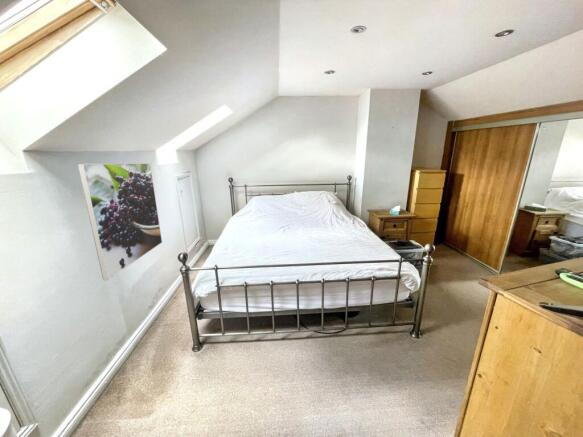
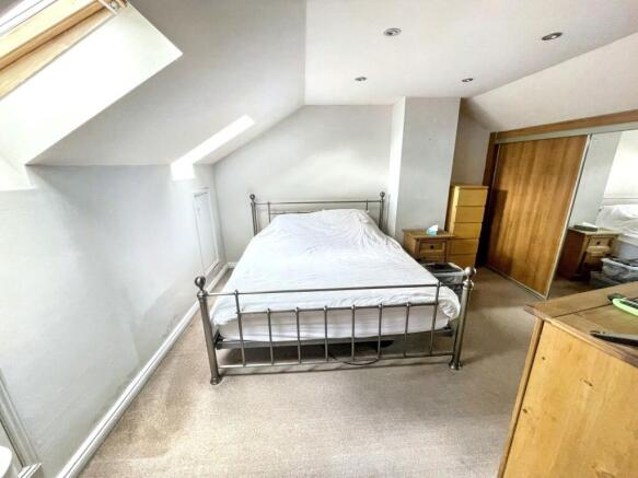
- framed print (130, 212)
